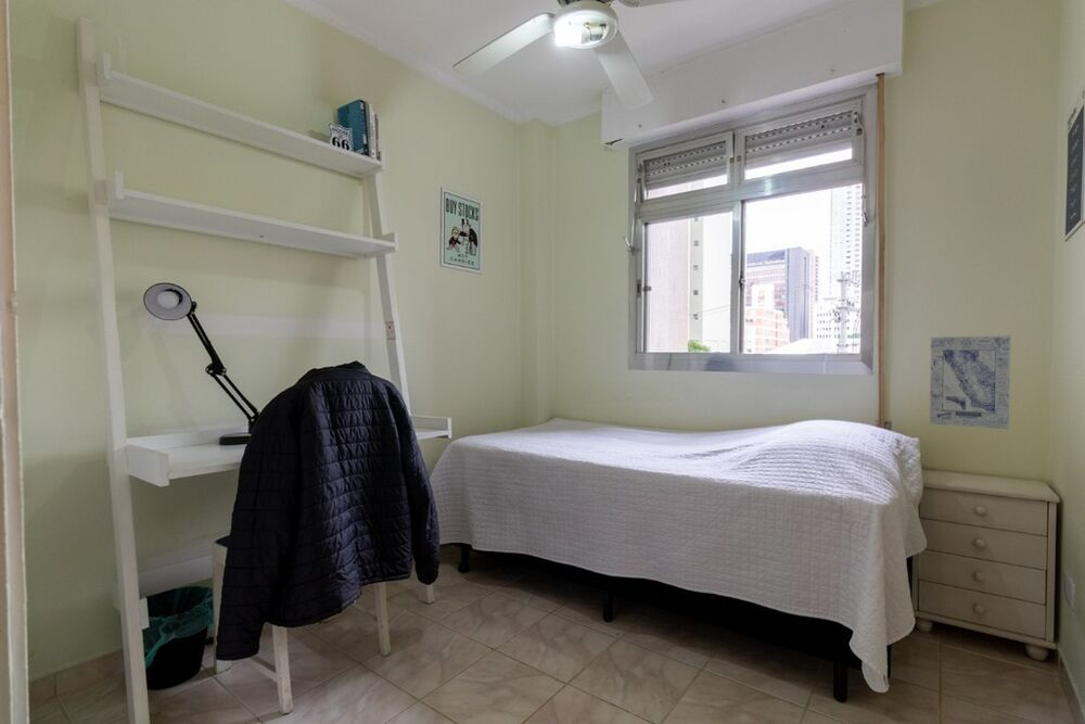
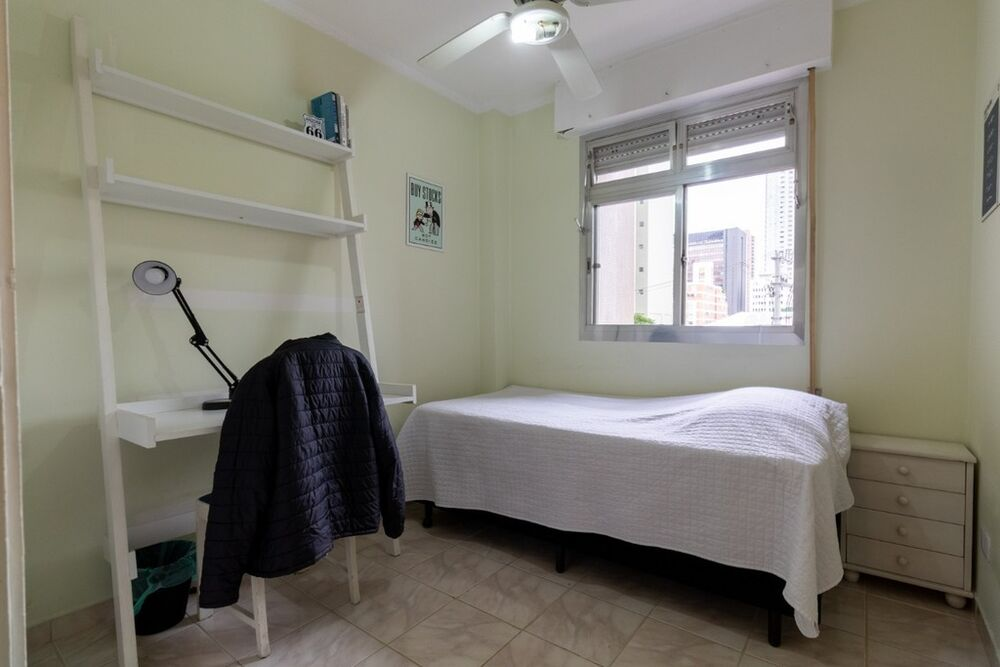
- wall art (968, 381)
